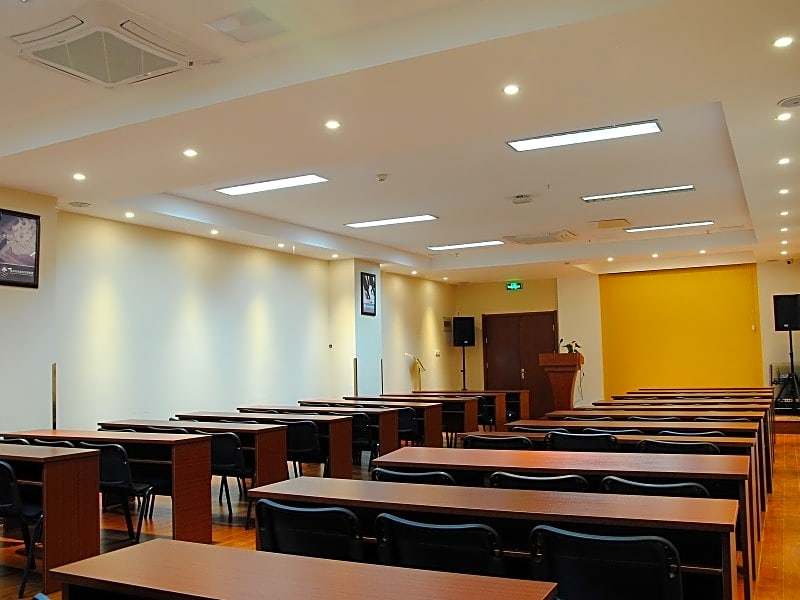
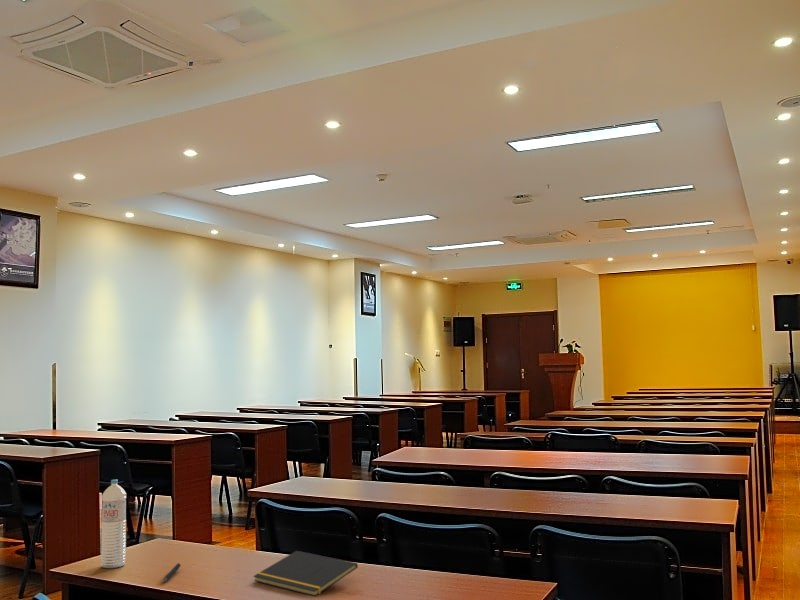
+ pen (171, 572)
+ notepad (305, 571)
+ water bottle (113, 522)
